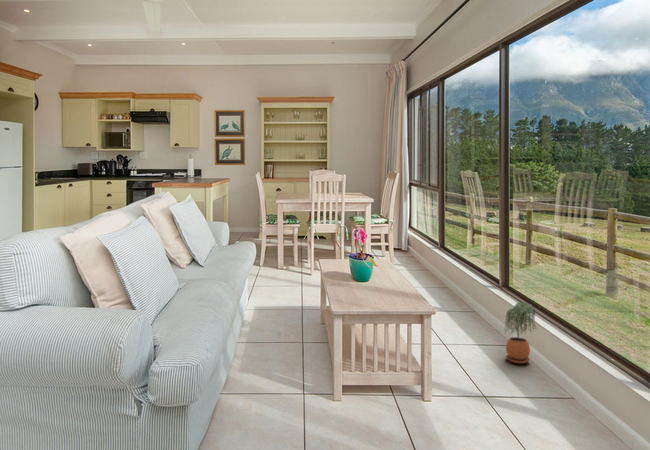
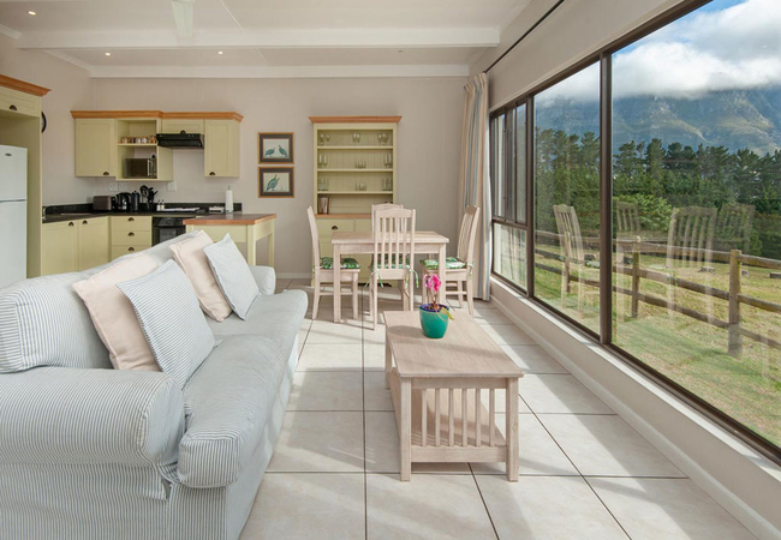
- potted plant (519, 330)
